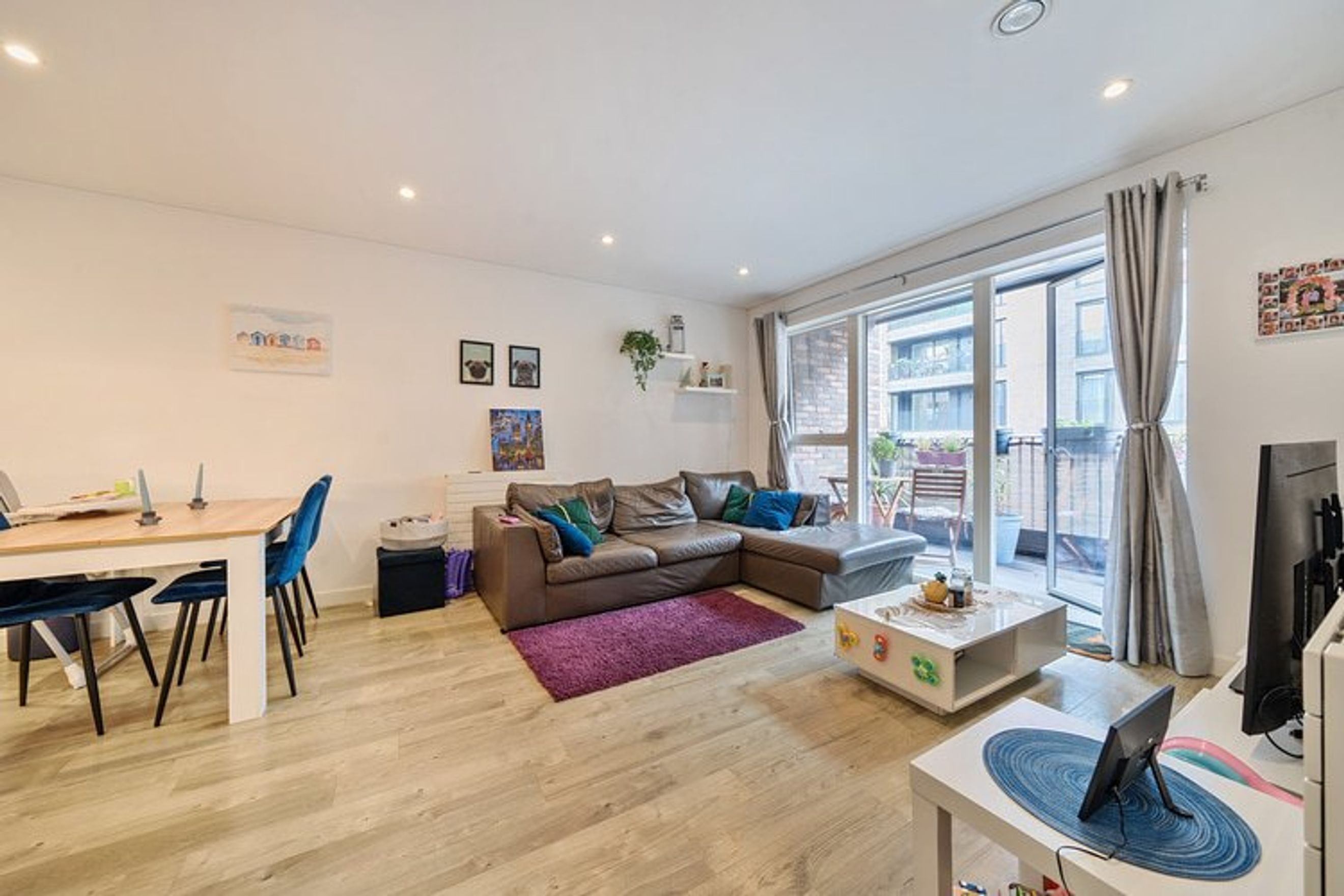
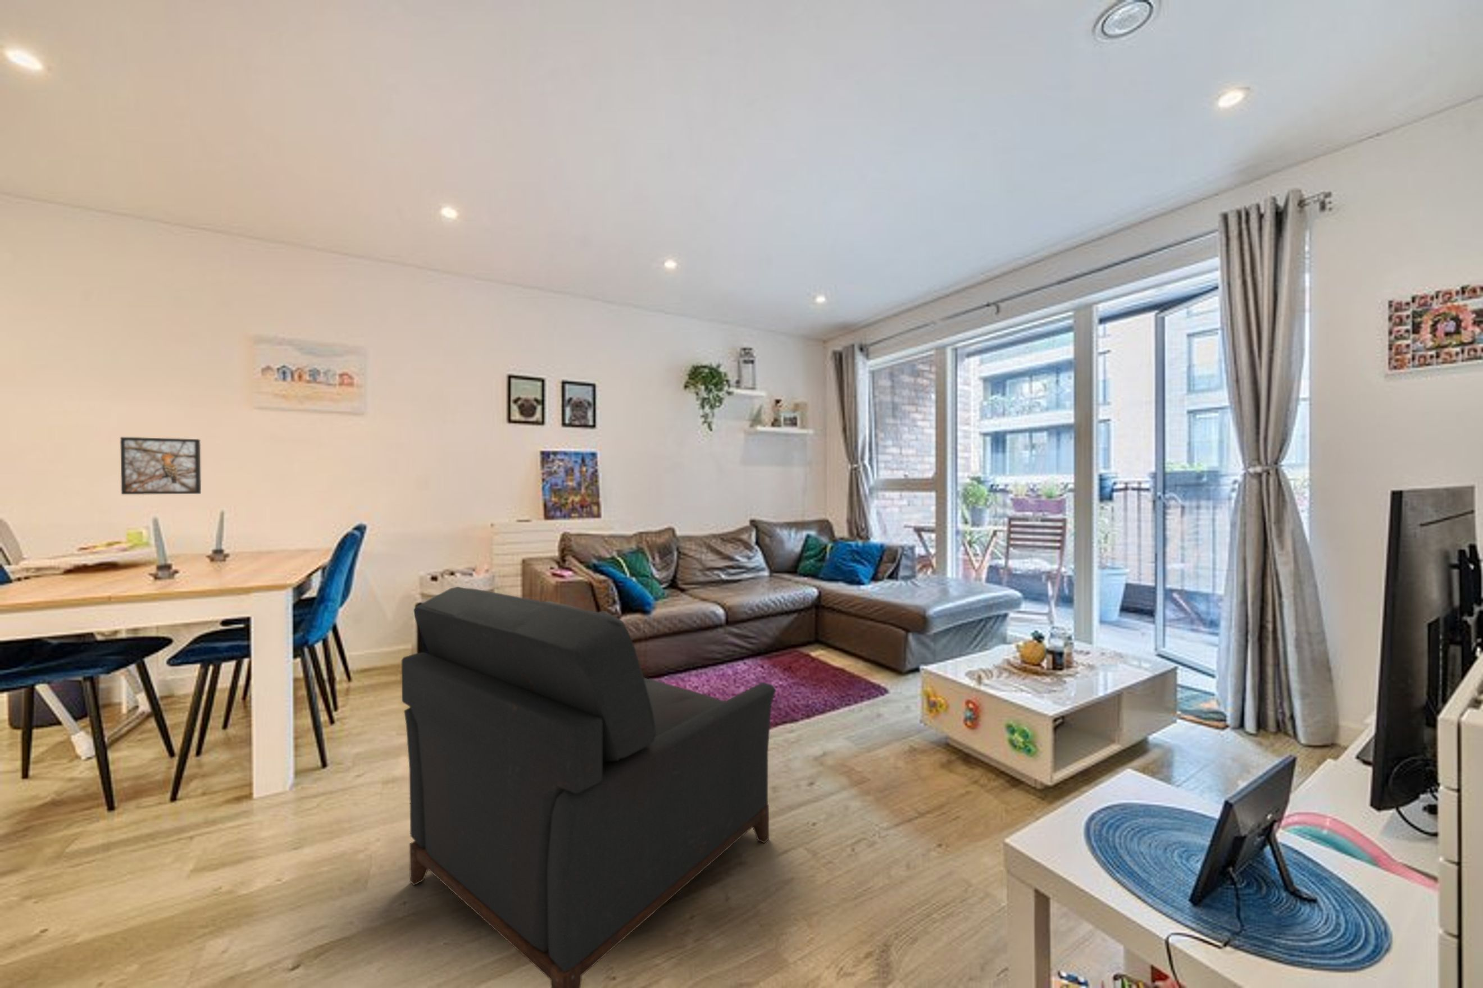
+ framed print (162, 466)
+ armchair (598, 722)
